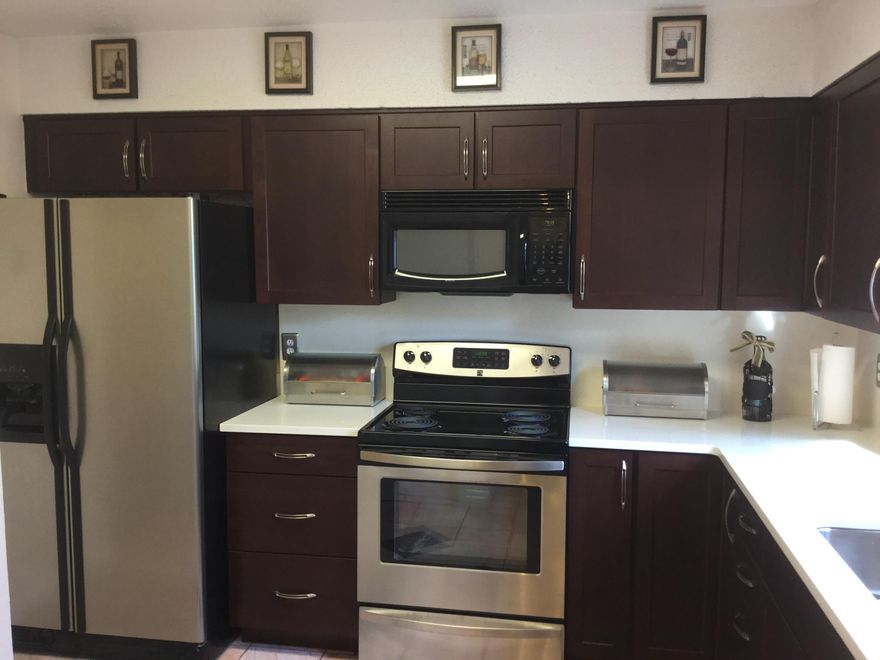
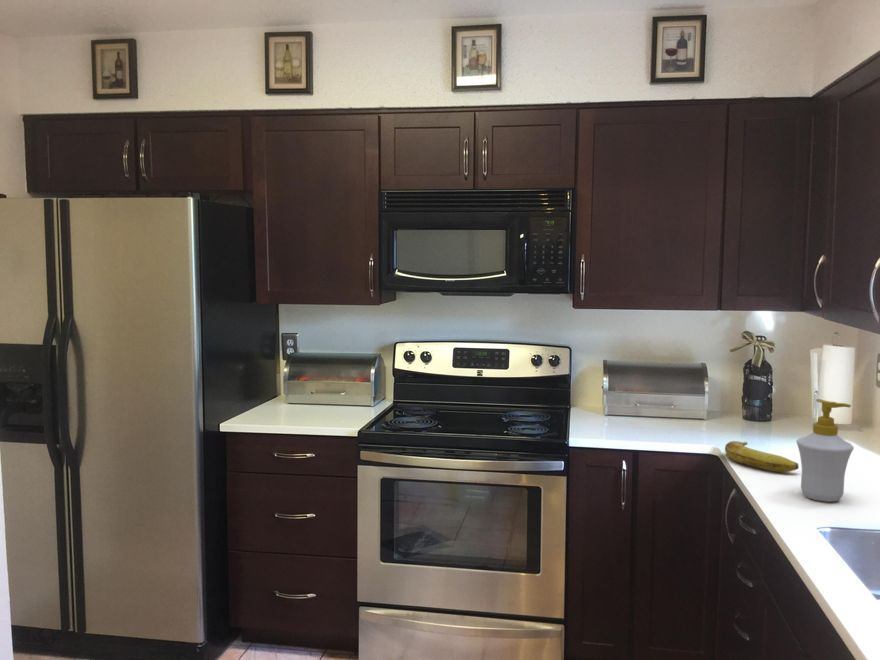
+ banana (757, 453)
+ soap bottle (824, 449)
